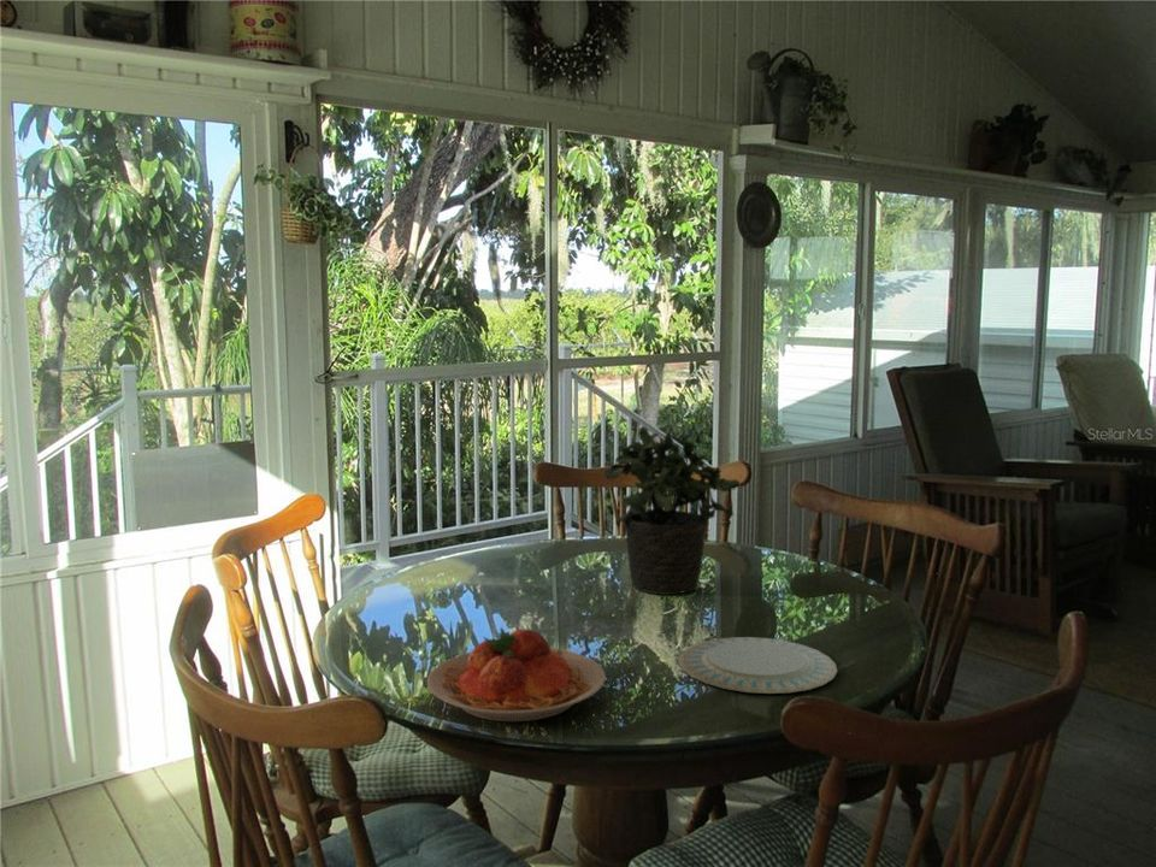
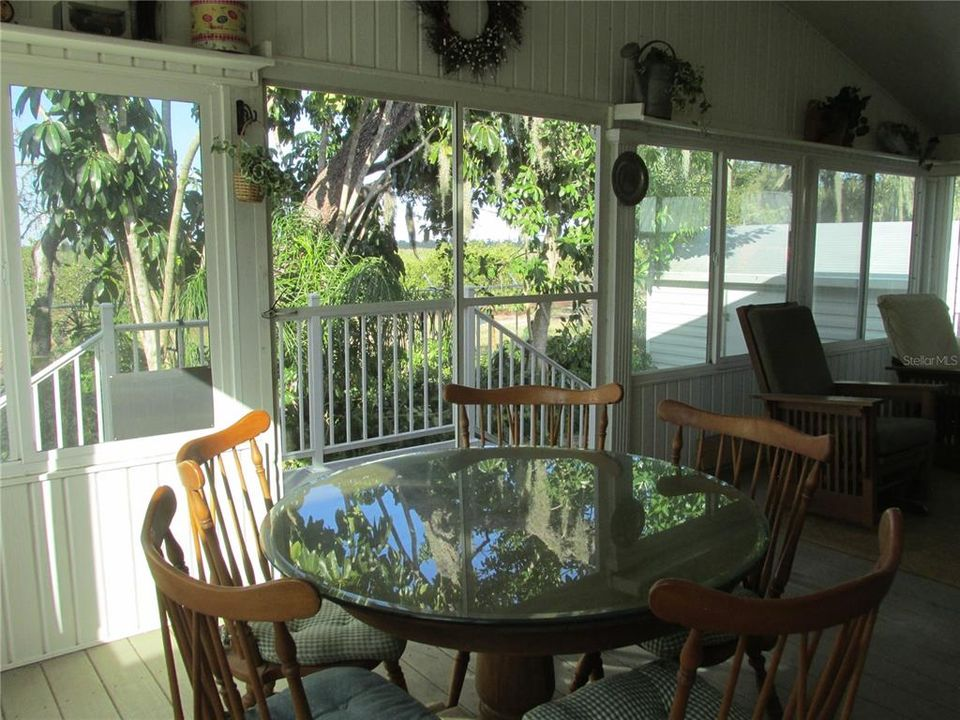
- potted plant (659, 506)
- plate (517, 666)
- chinaware (756, 660)
